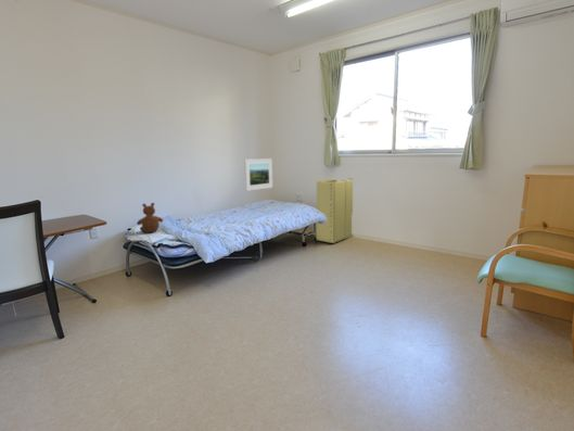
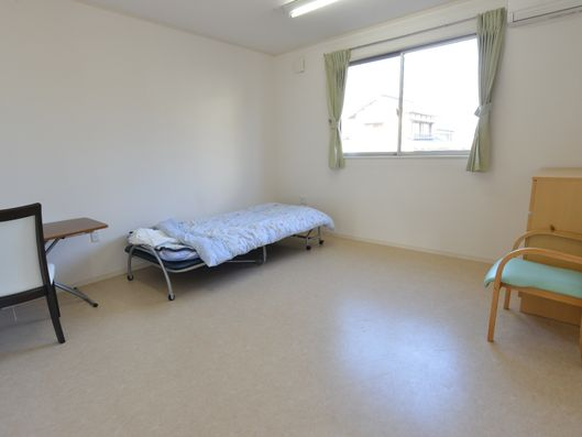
- laundry hamper (336, 210)
- teddy bear (149, 217)
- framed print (259, 174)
